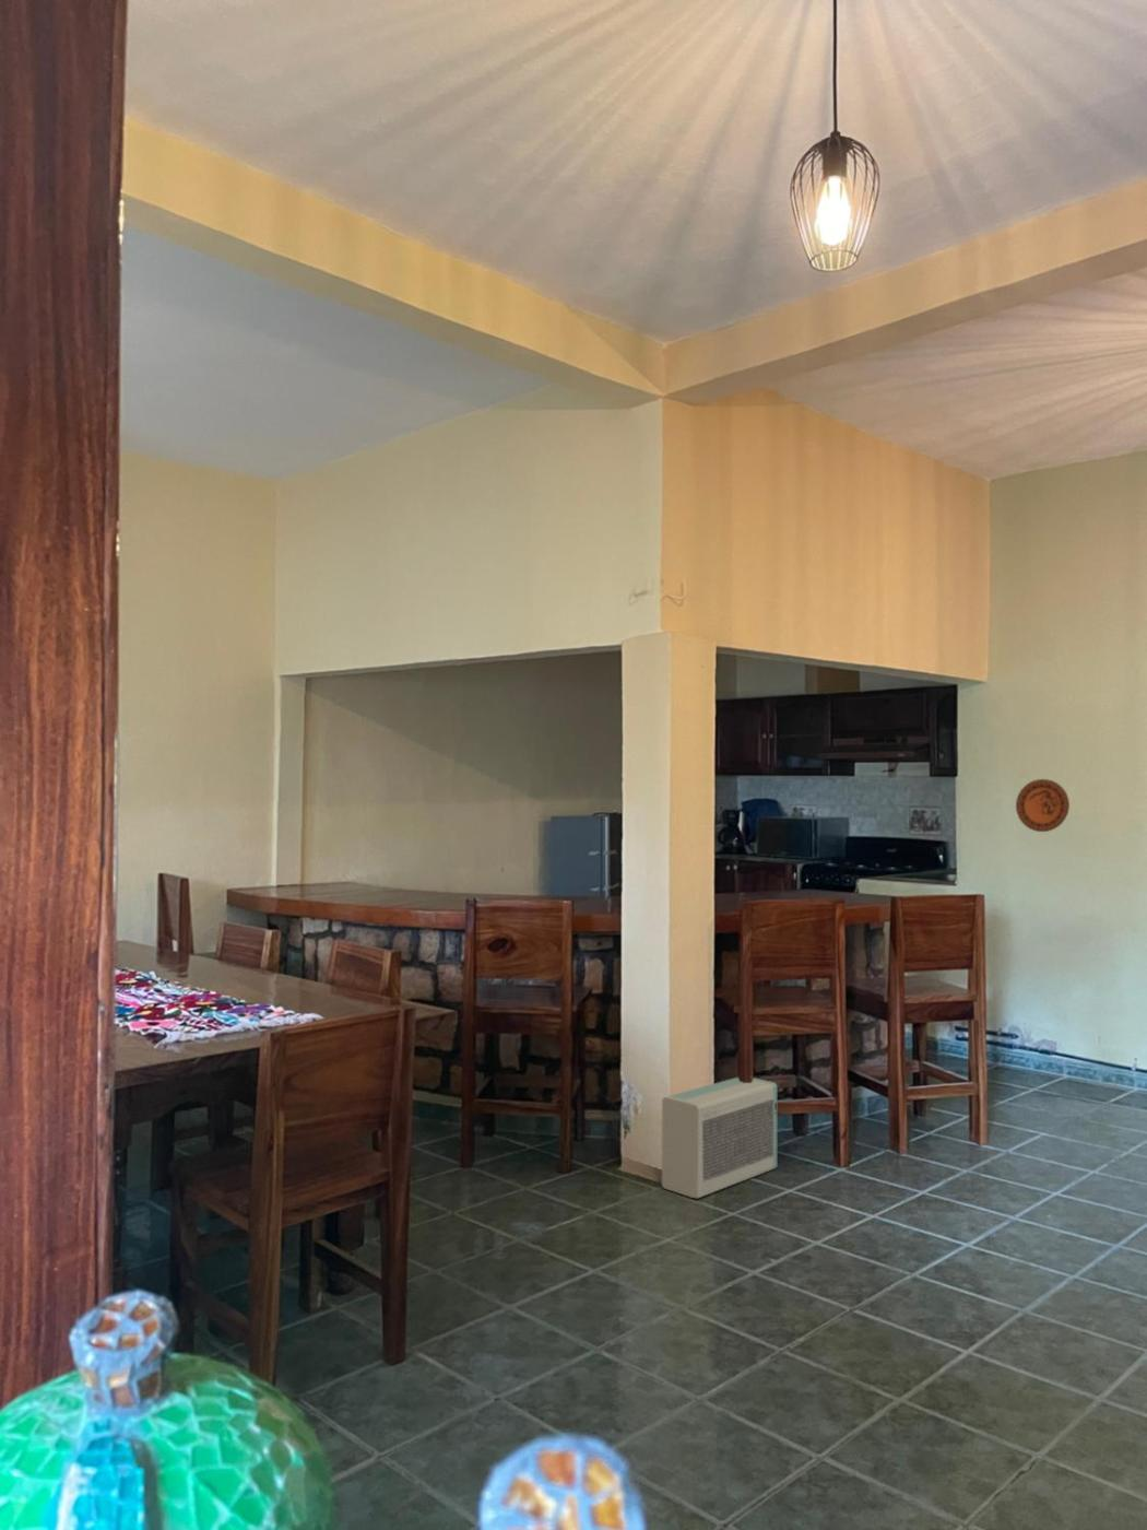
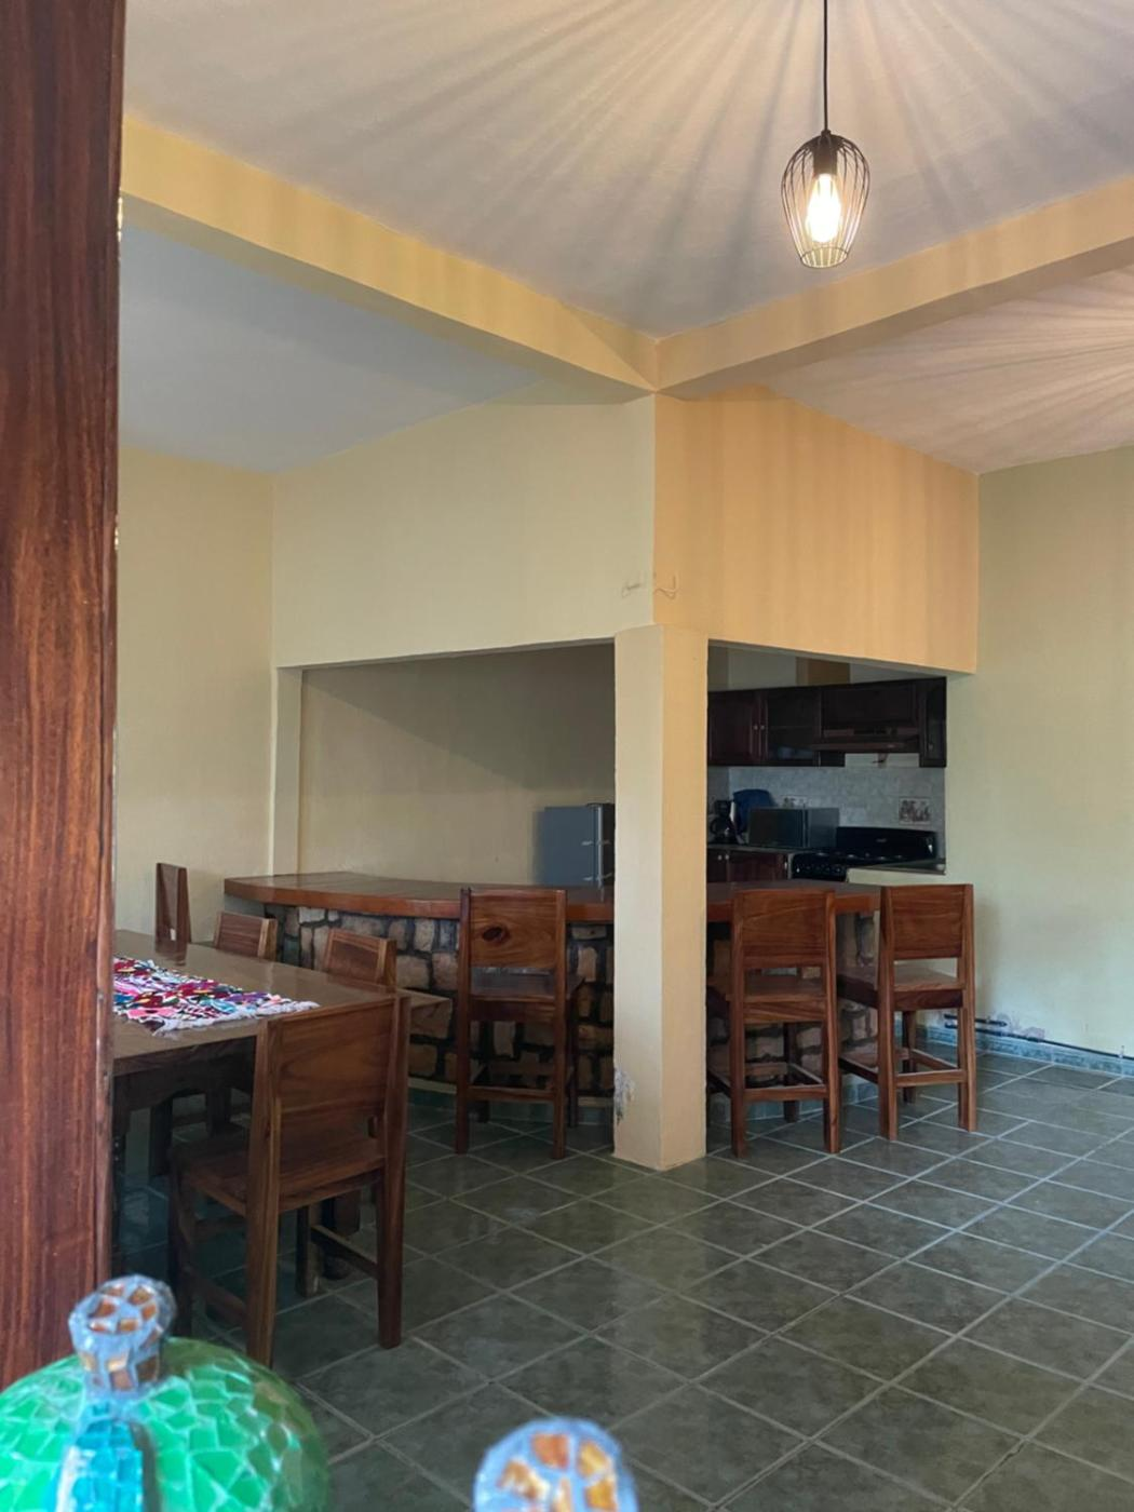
- decorative plate (1042, 806)
- air purifier (720, 1134)
